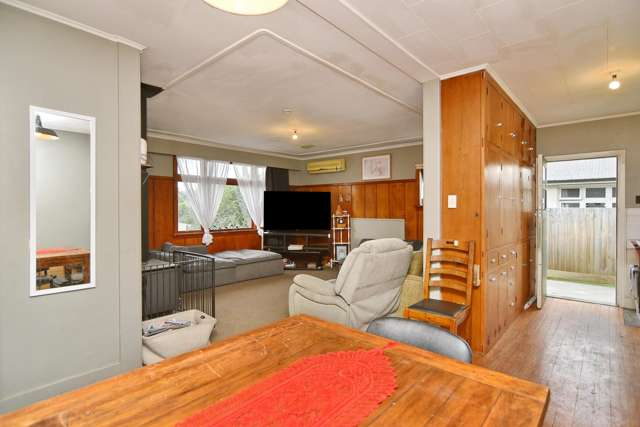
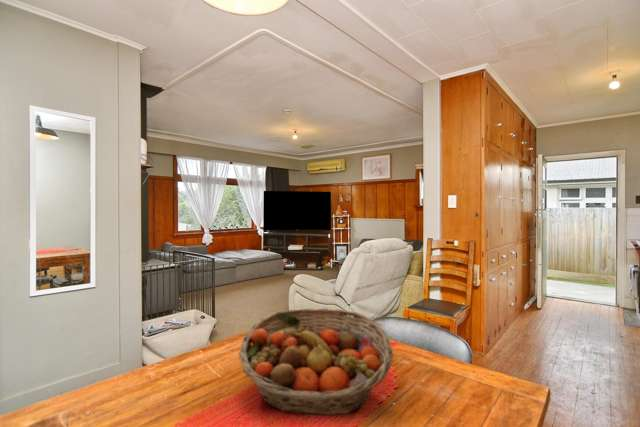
+ fruit basket (315, 355)
